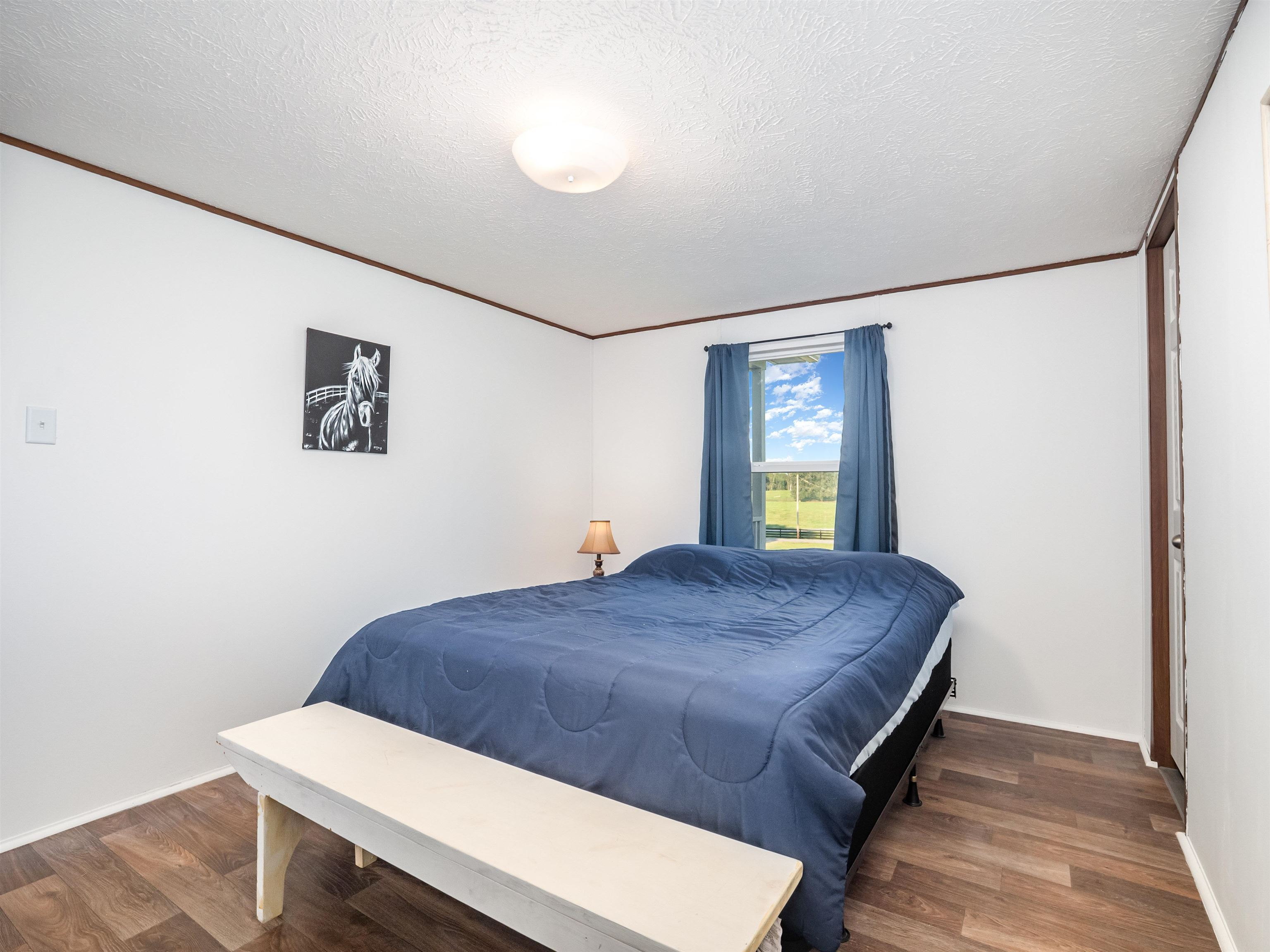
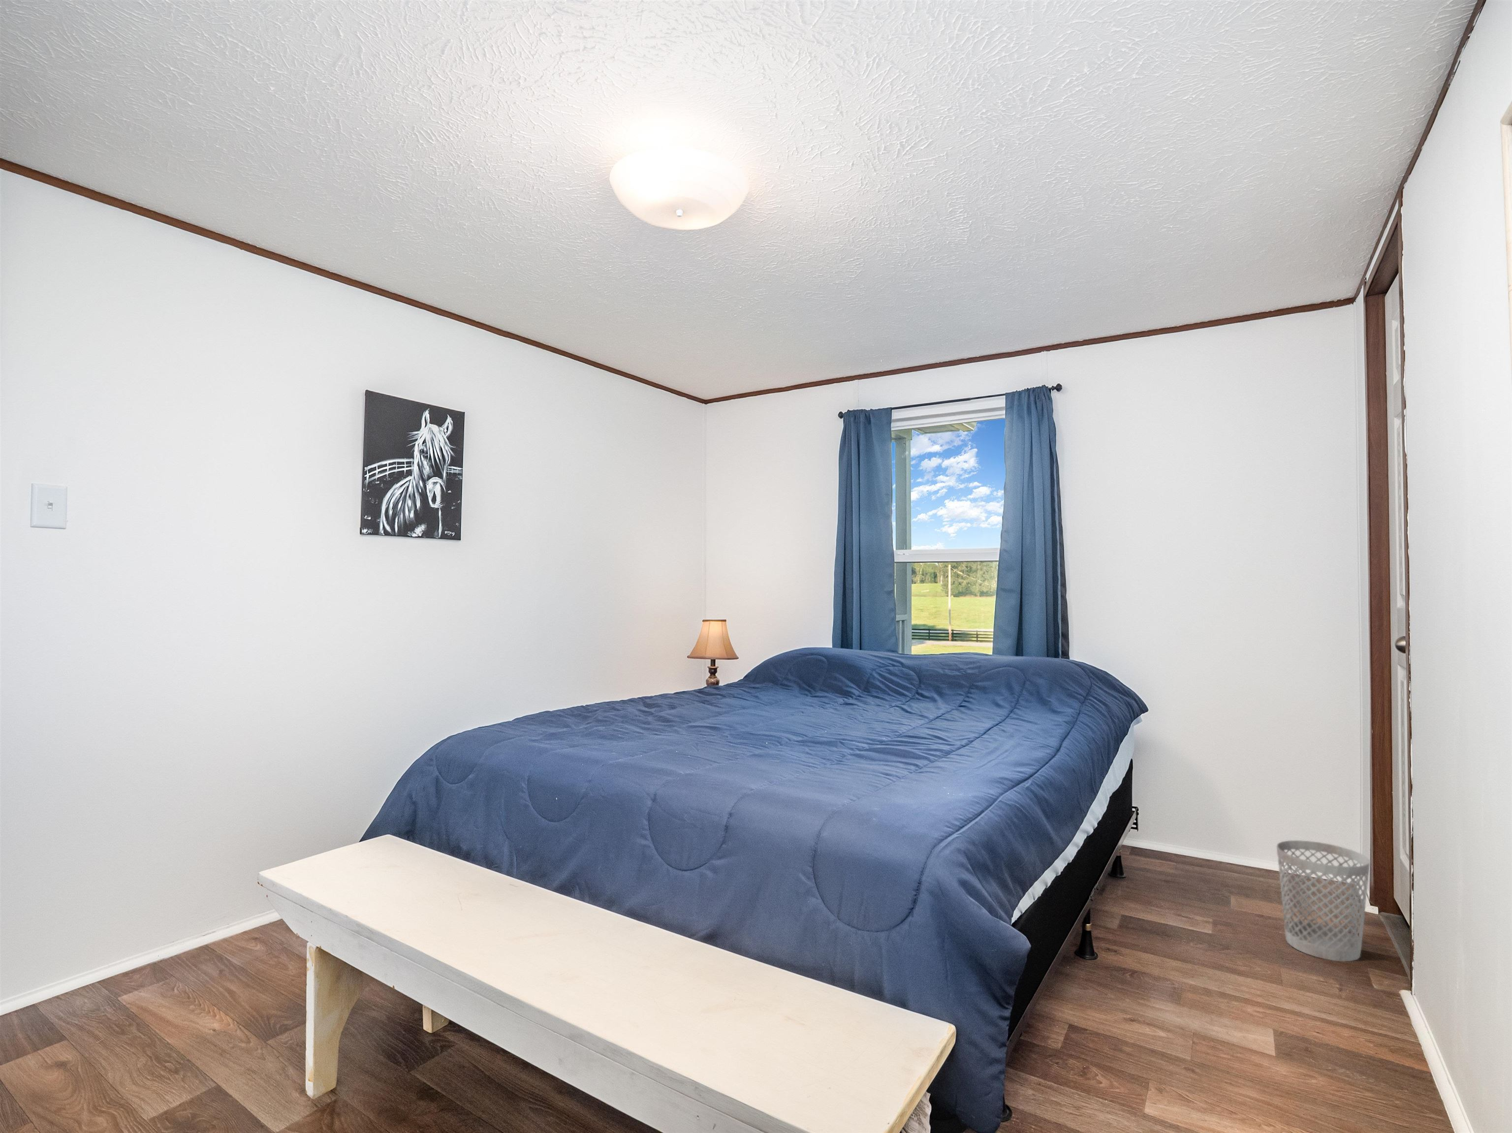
+ wastebasket (1322, 900)
